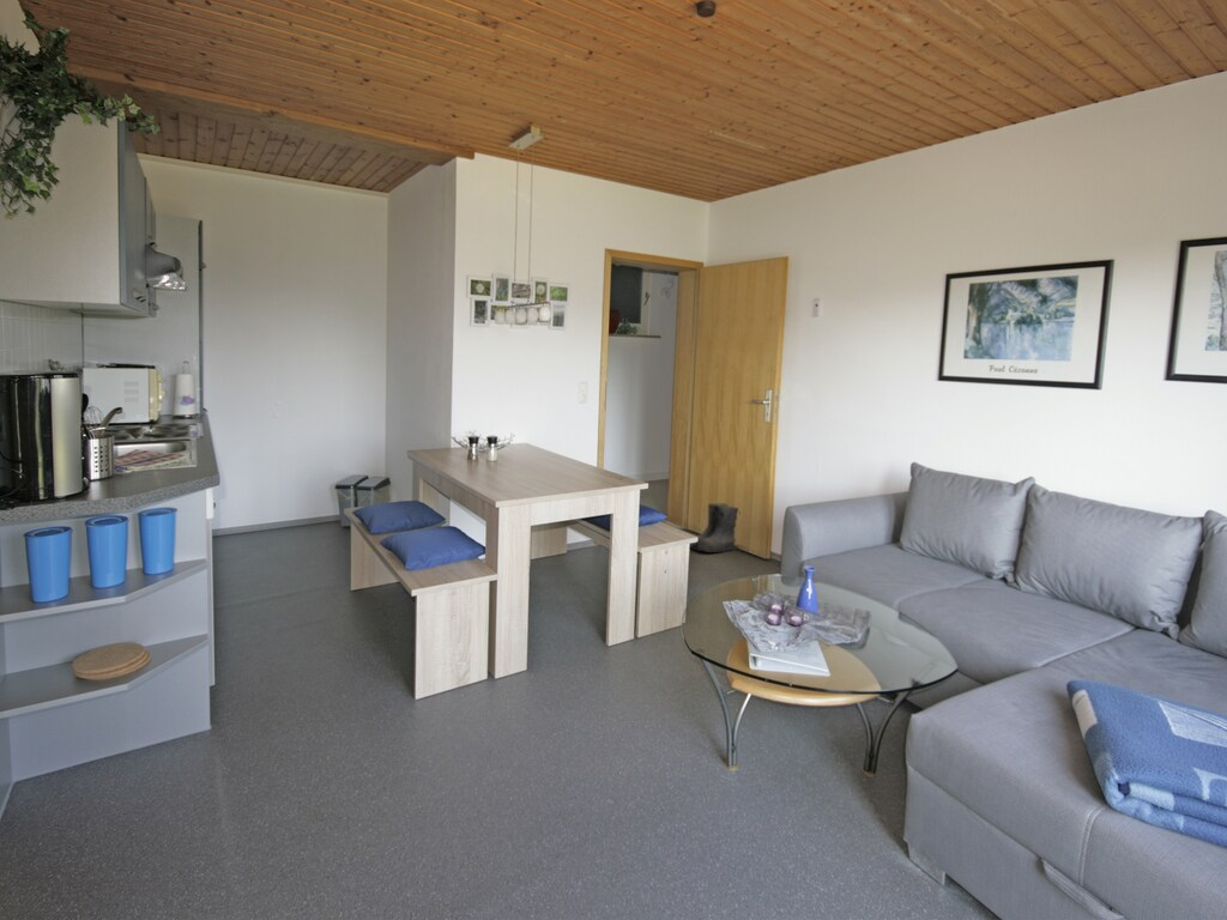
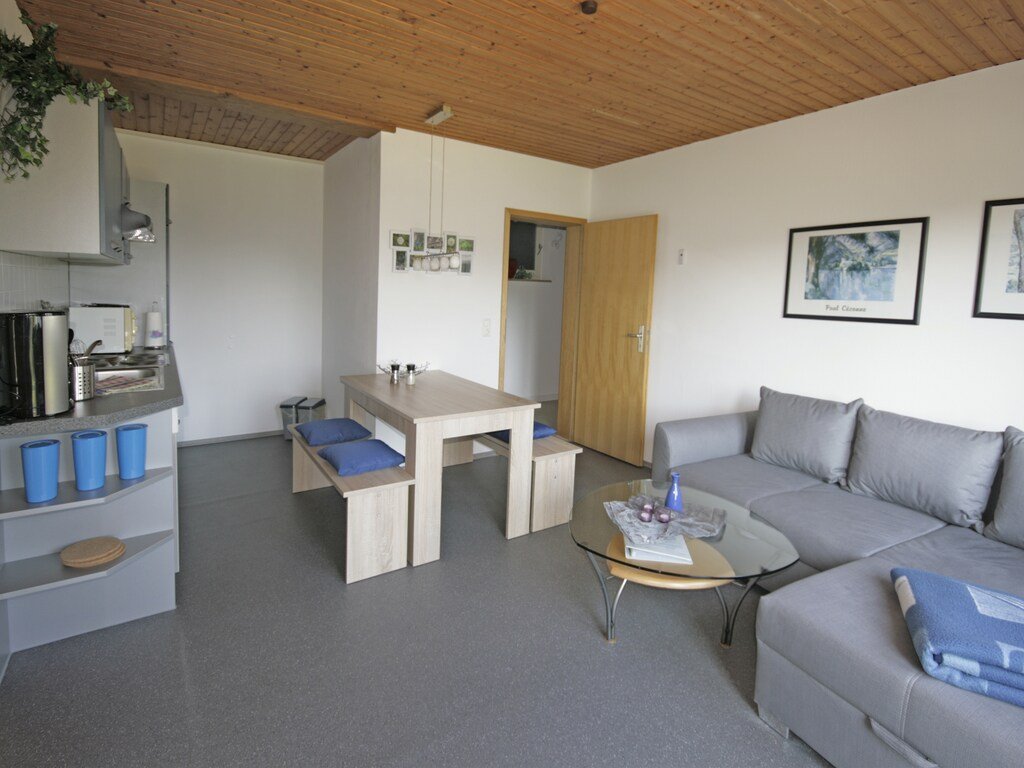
- boots (714, 526)
